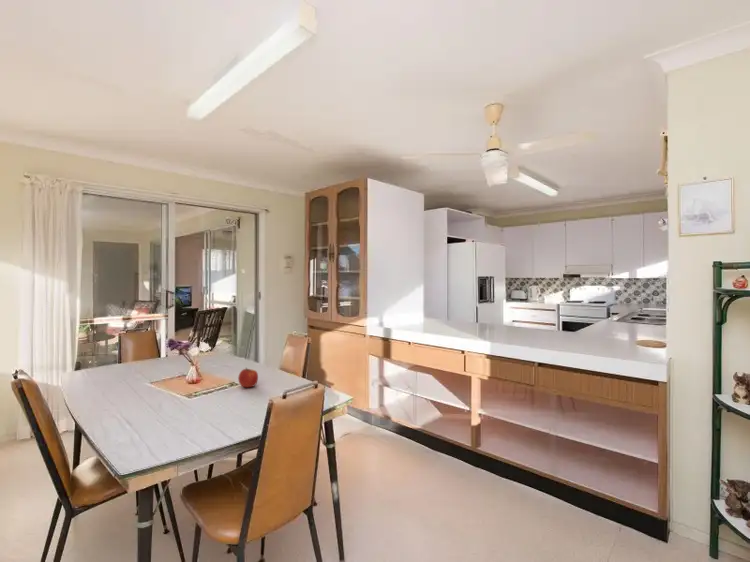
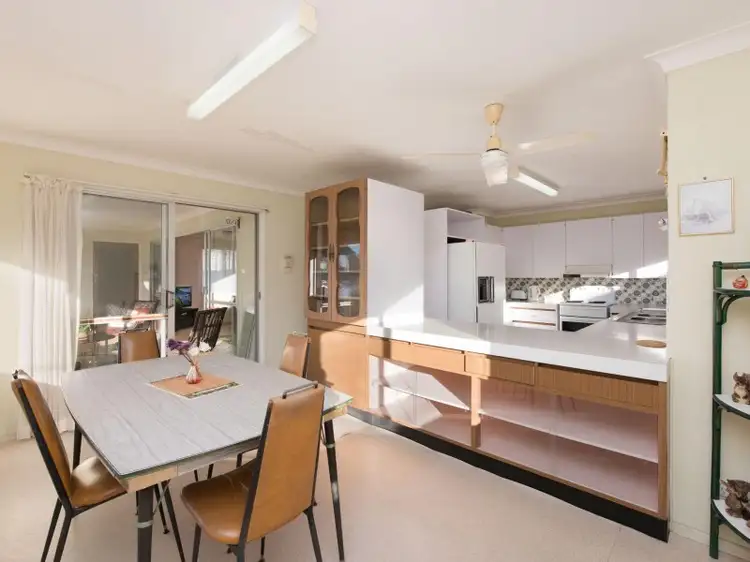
- apple (248, 376)
